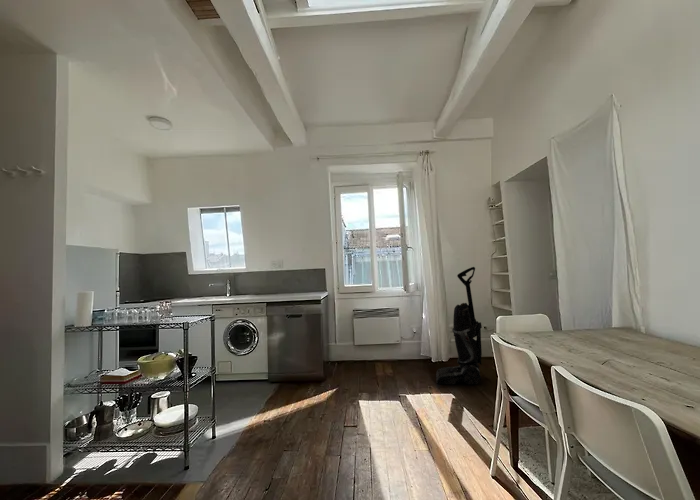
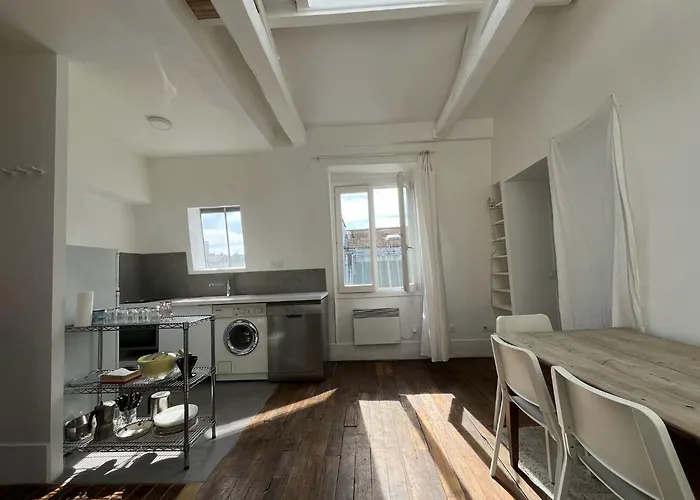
- vacuum cleaner (456, 322)
